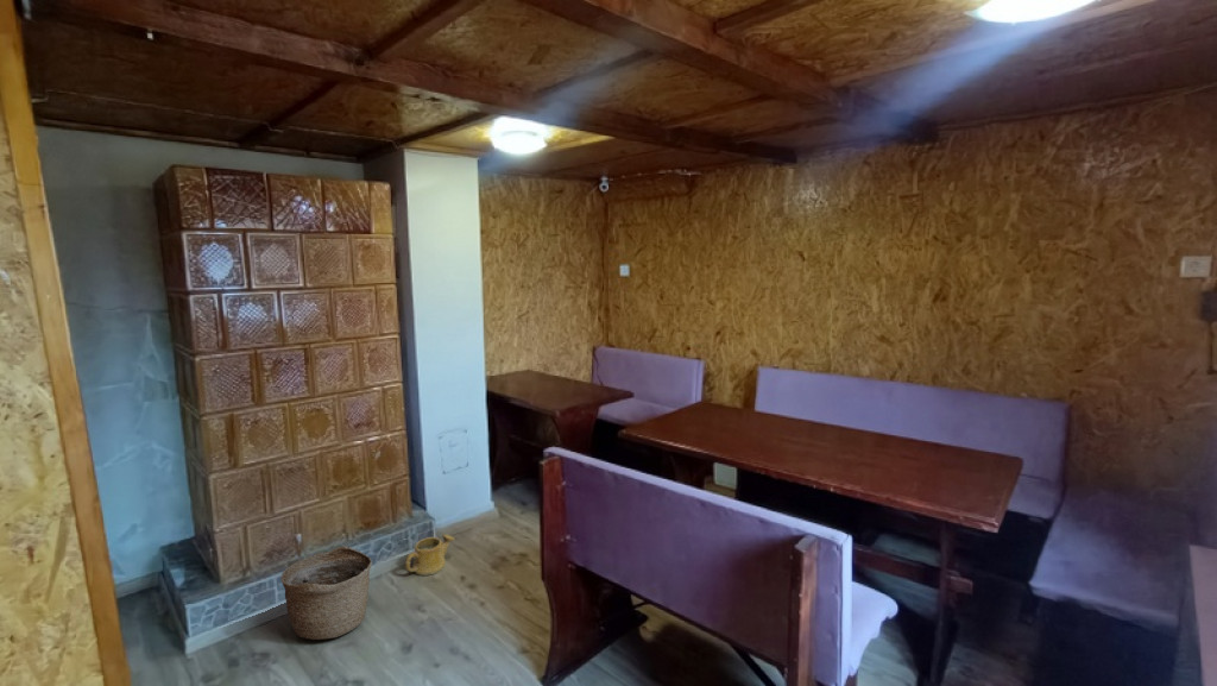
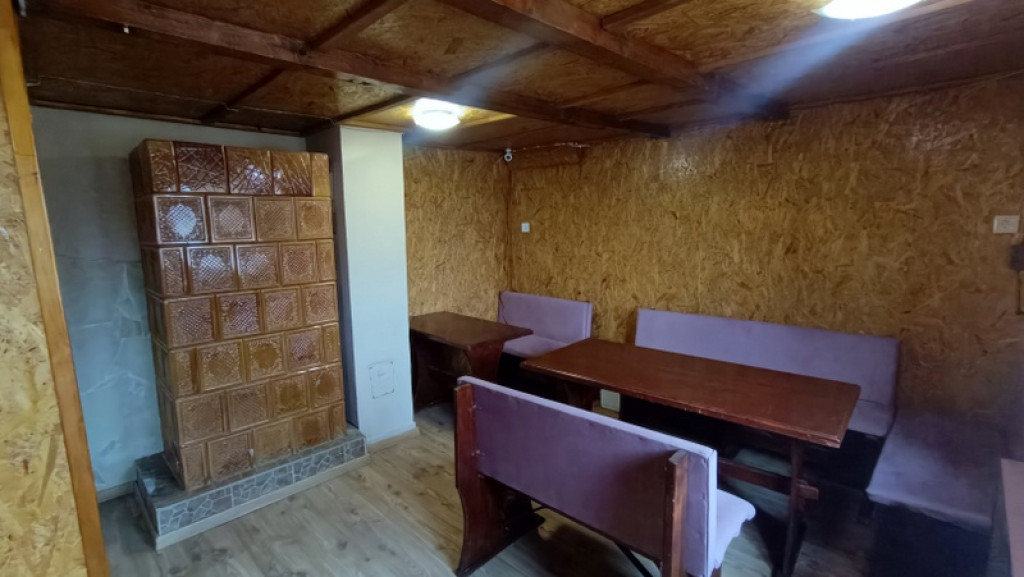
- watering can (430, 554)
- basket (329, 591)
